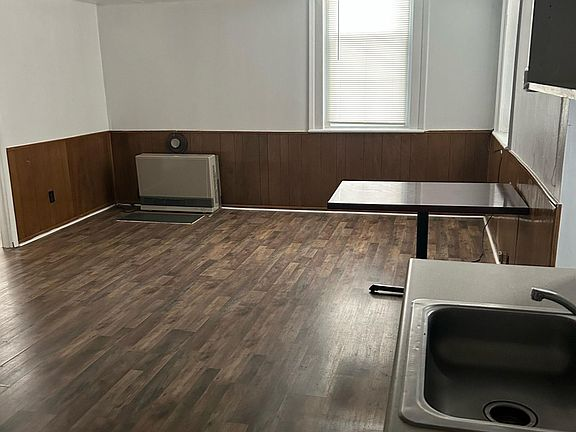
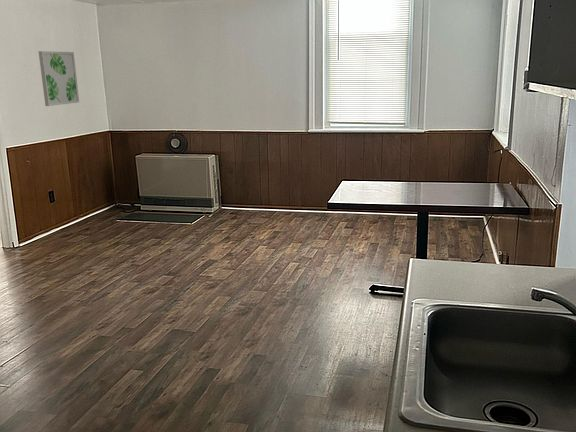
+ wall art (60, 78)
